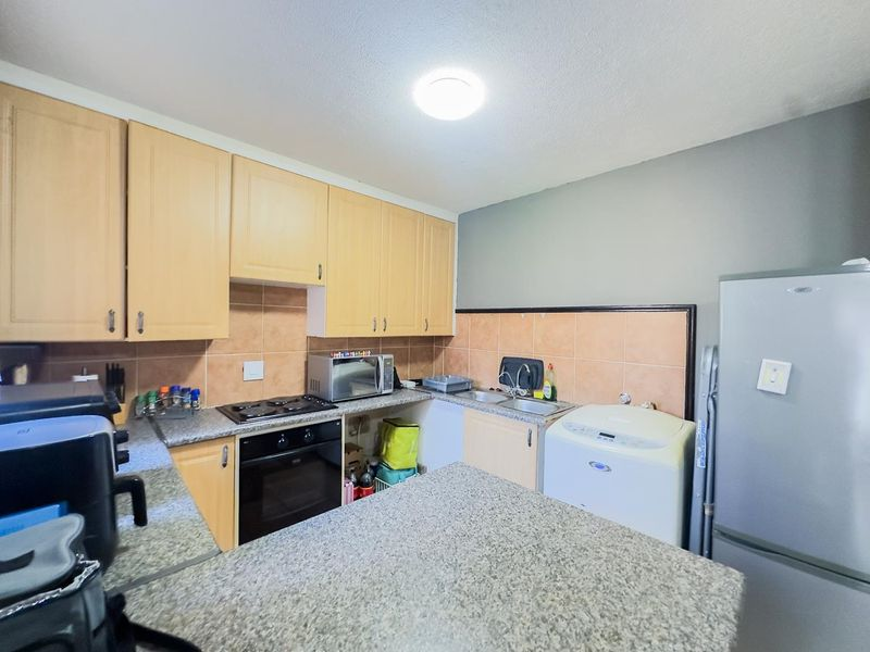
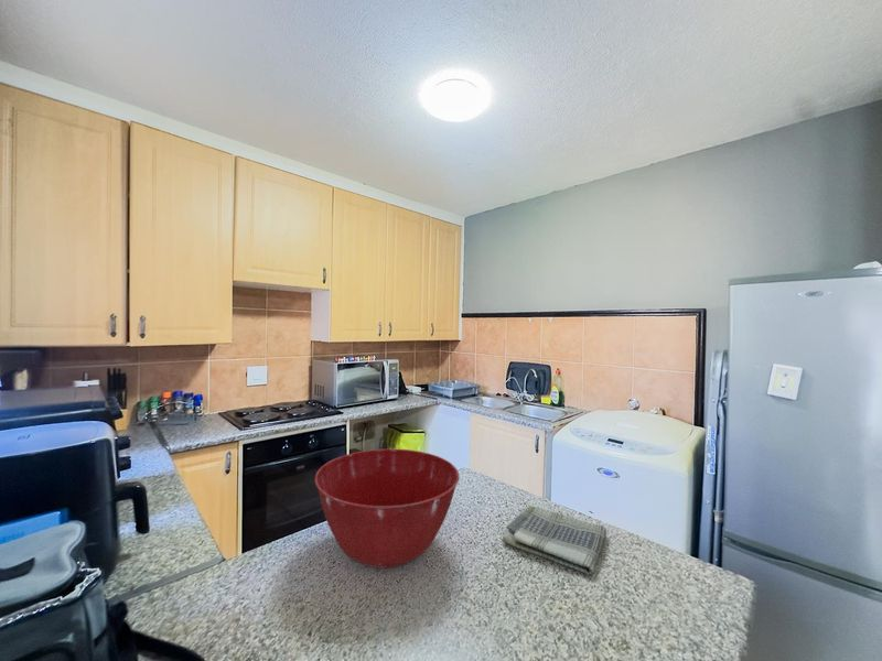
+ dish towel (555, 532)
+ mixing bowl (388, 508)
